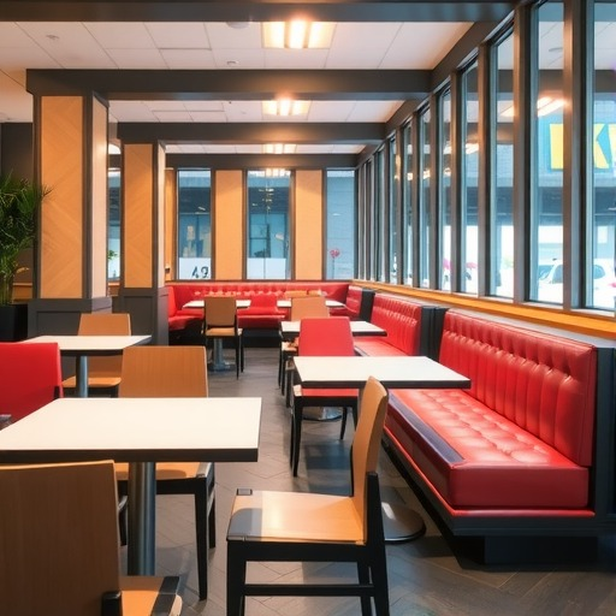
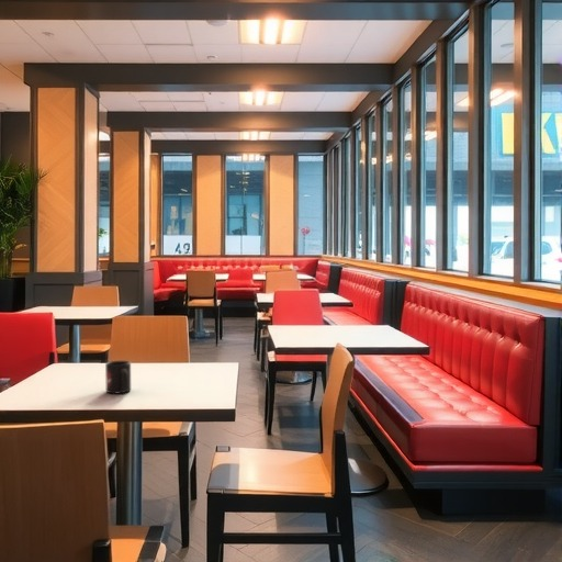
+ mug (120, 378)
